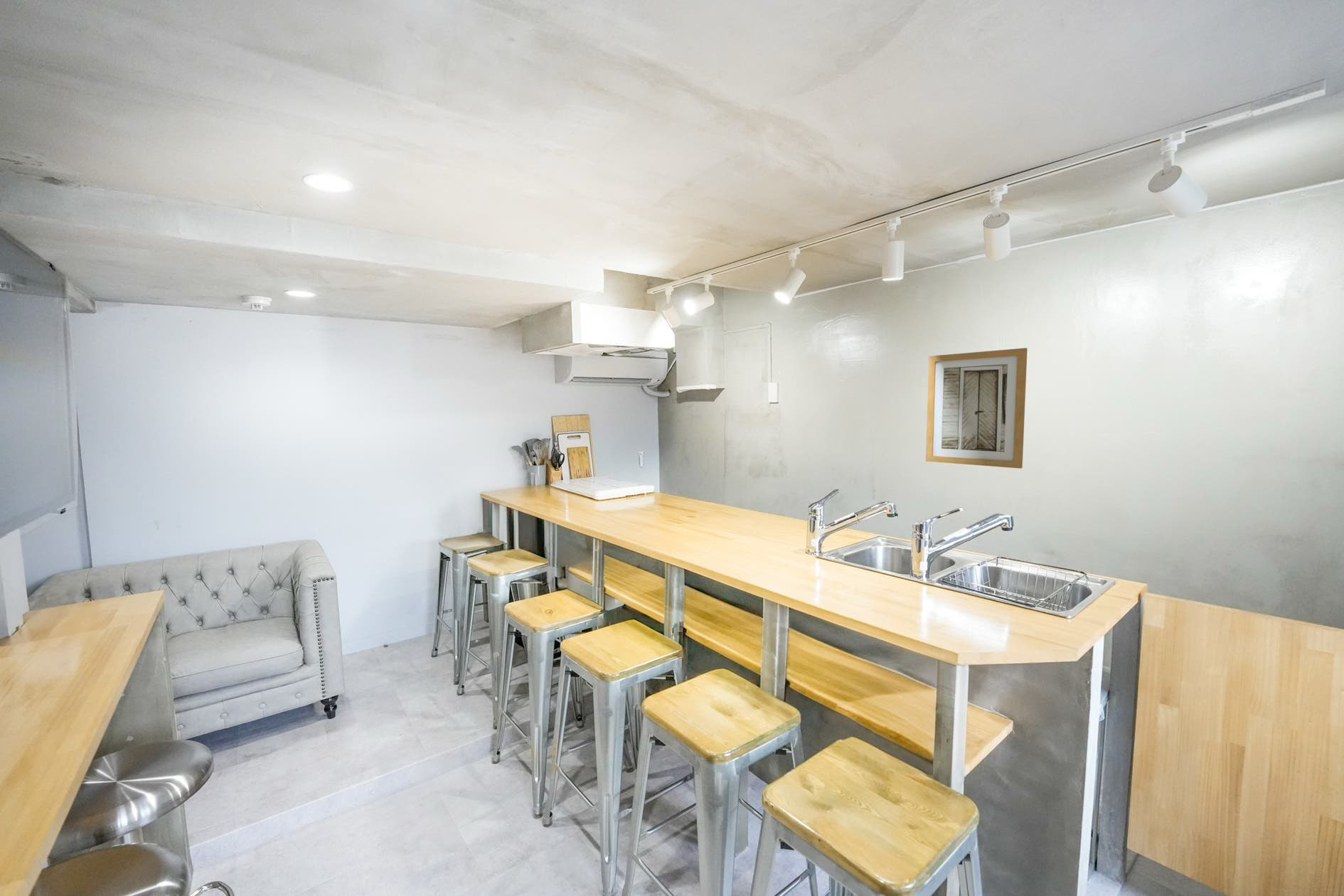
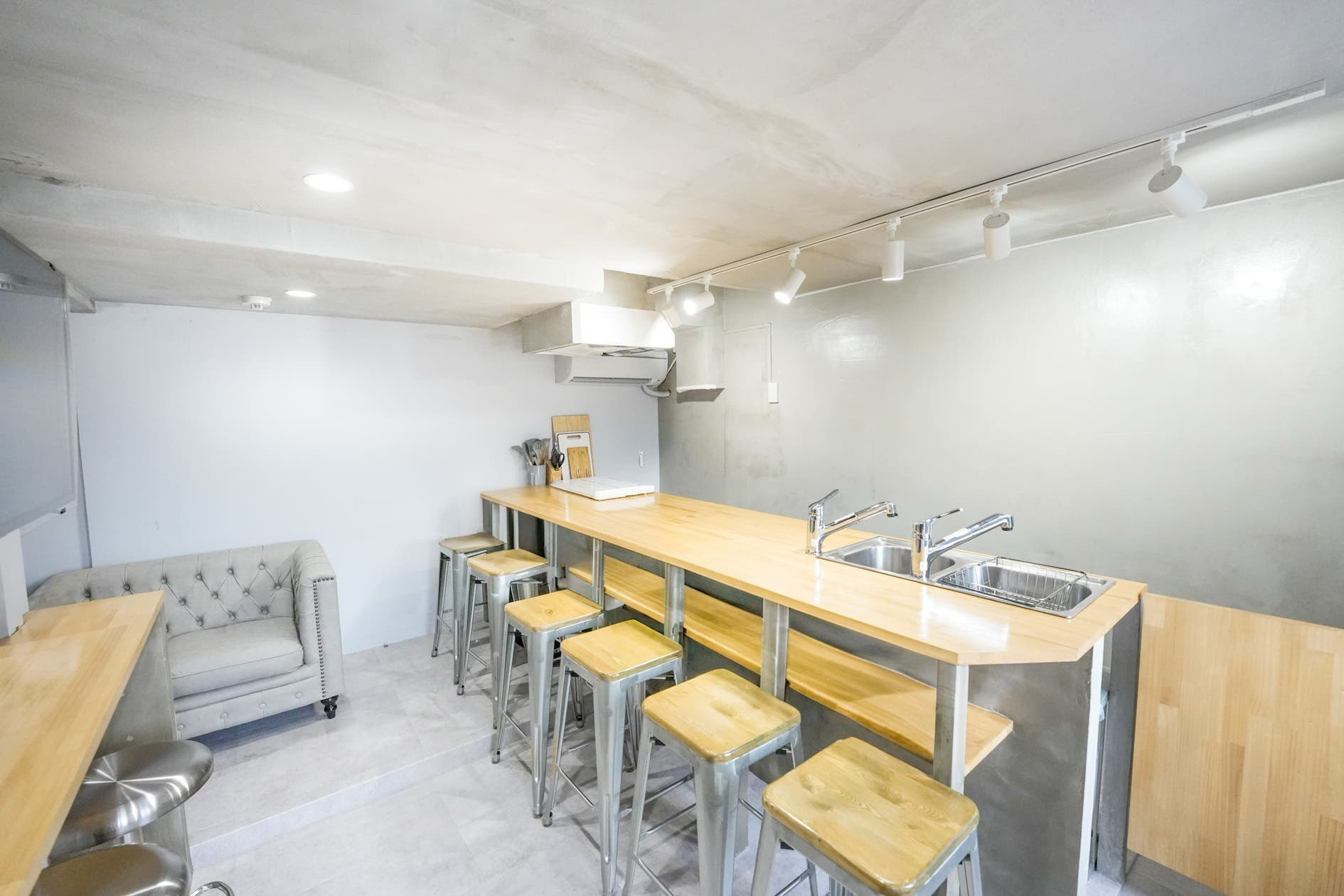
- wall art (973, 408)
